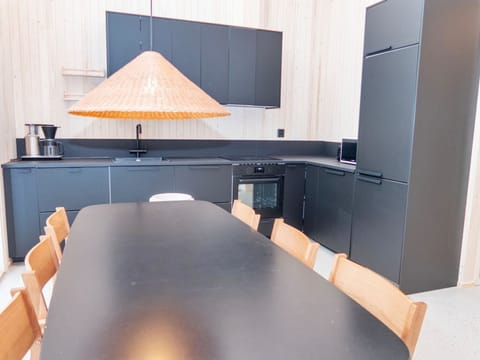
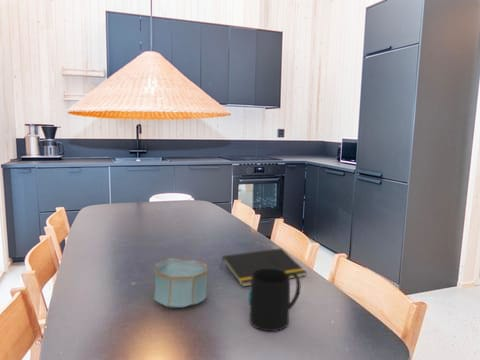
+ mug (276, 296)
+ notepad (263, 265)
+ bowl (181, 282)
